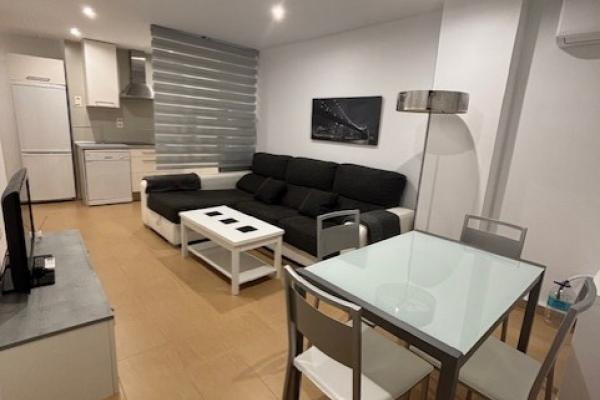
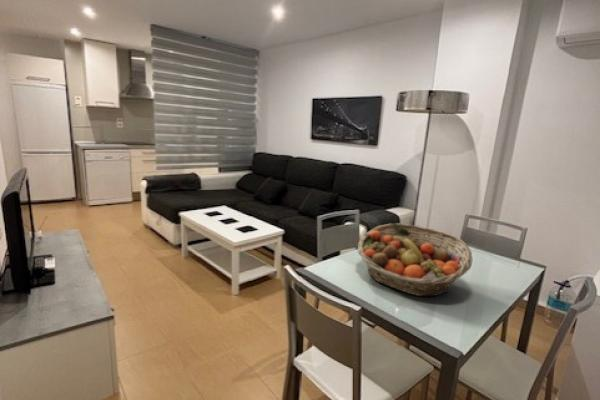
+ fruit basket (410, 257)
